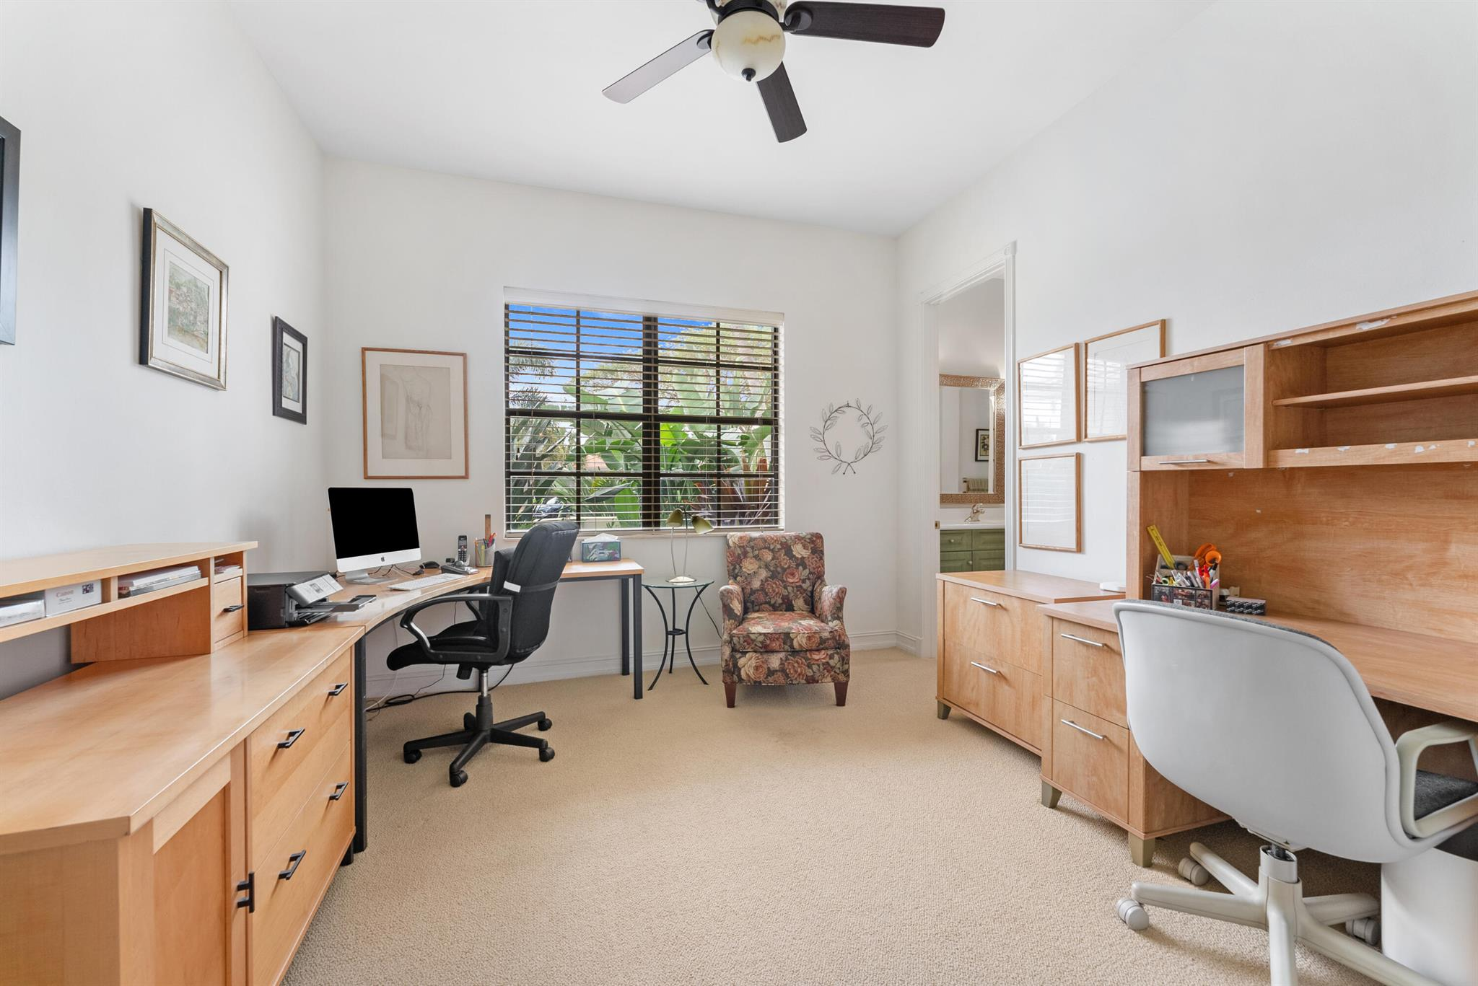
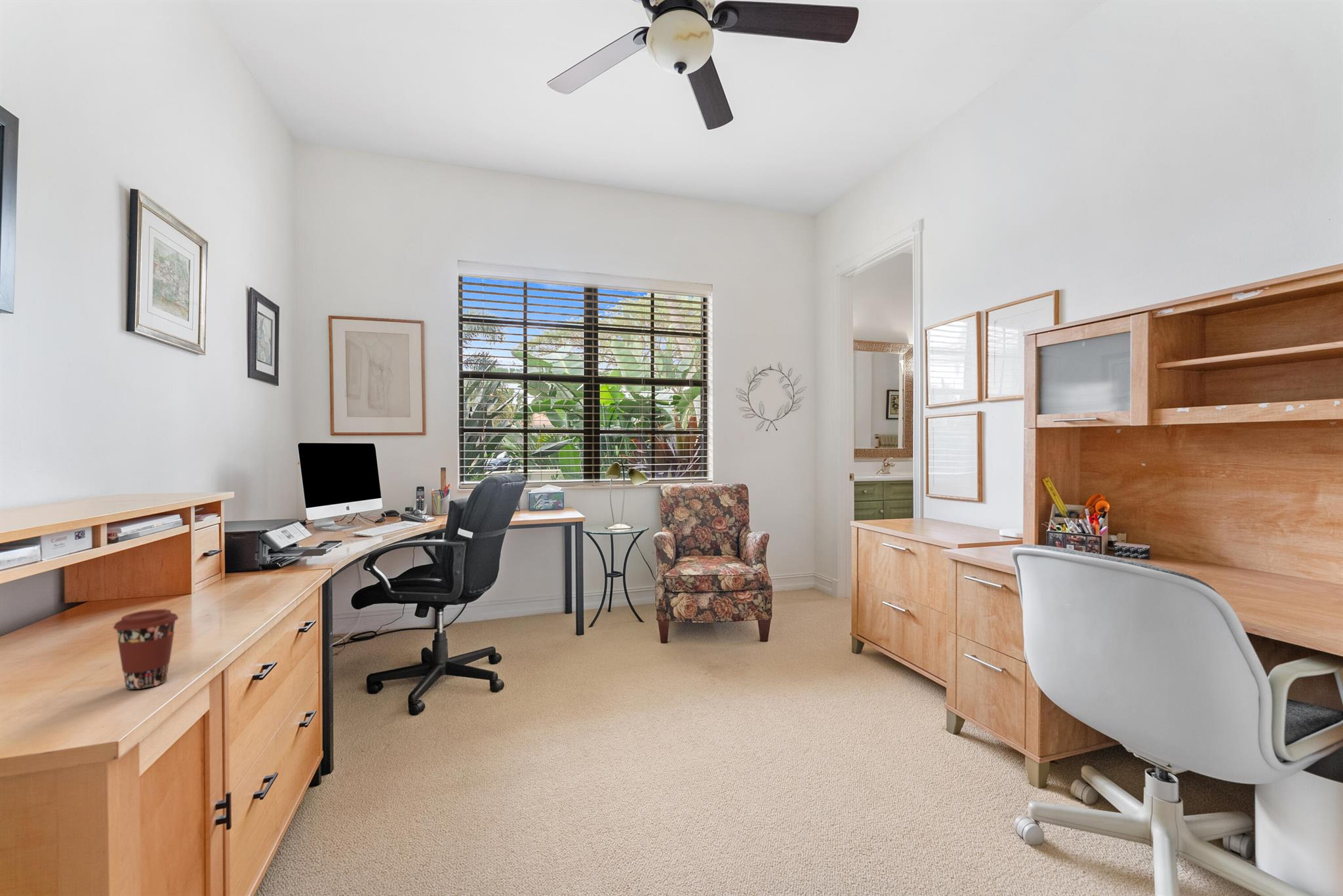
+ coffee cup (146, 648)
